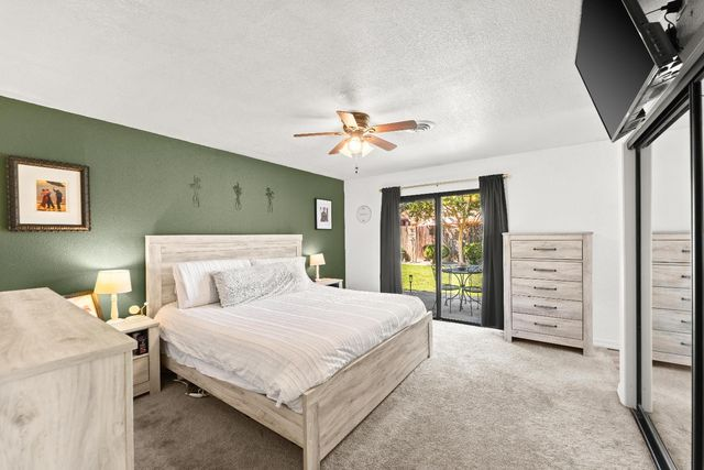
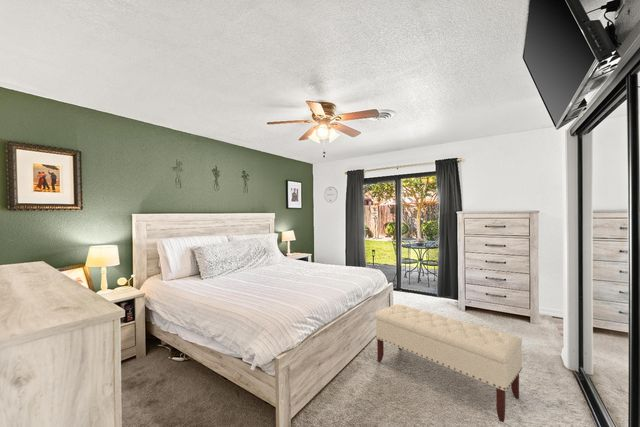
+ bench (440, 349)
